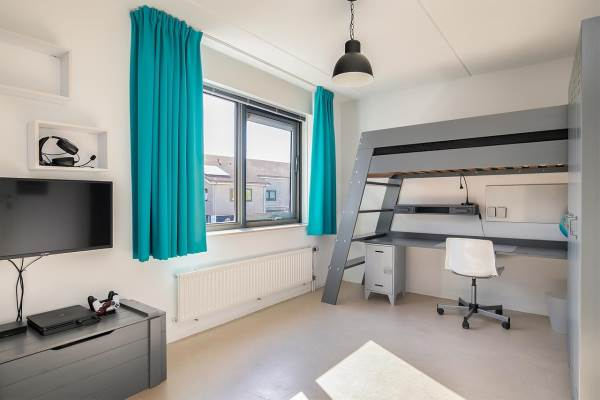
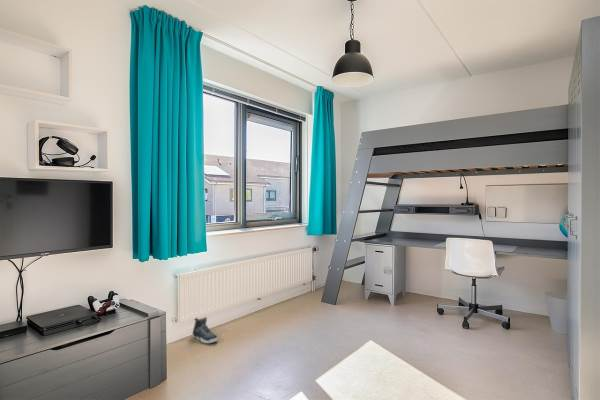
+ sneaker (204, 329)
